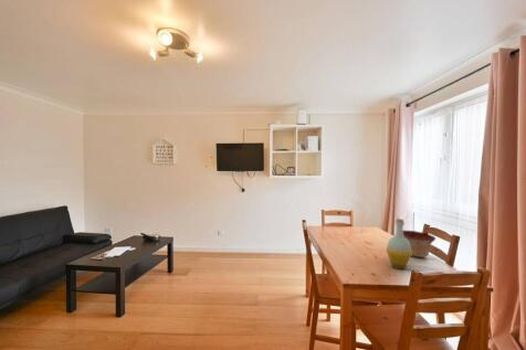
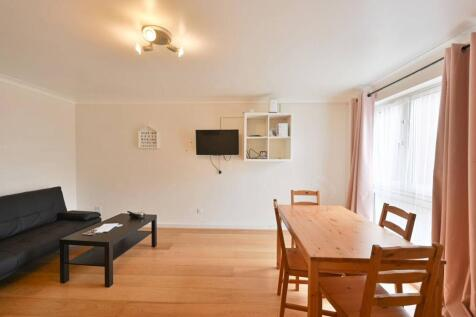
- bowl (415, 244)
- bottle (399, 243)
